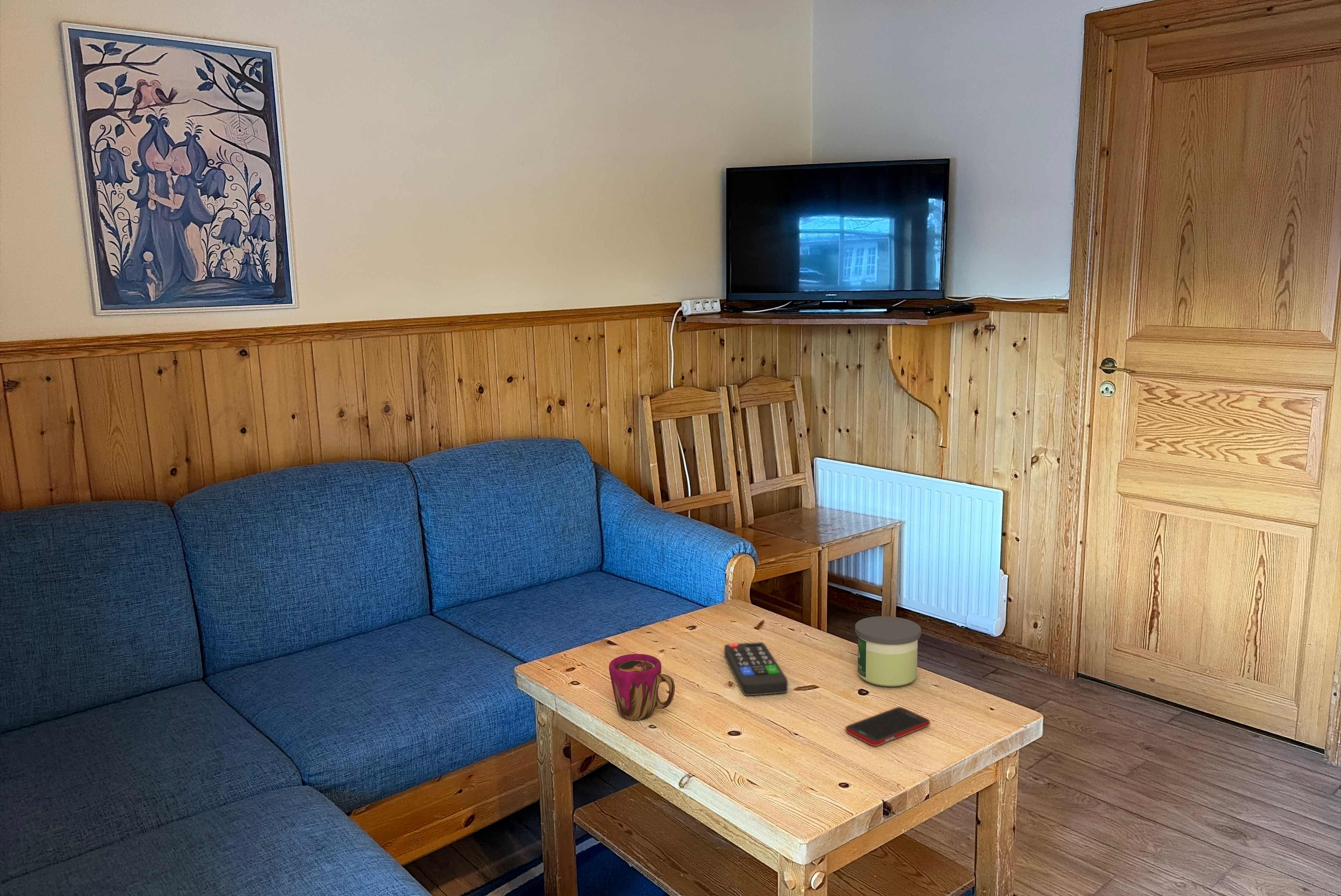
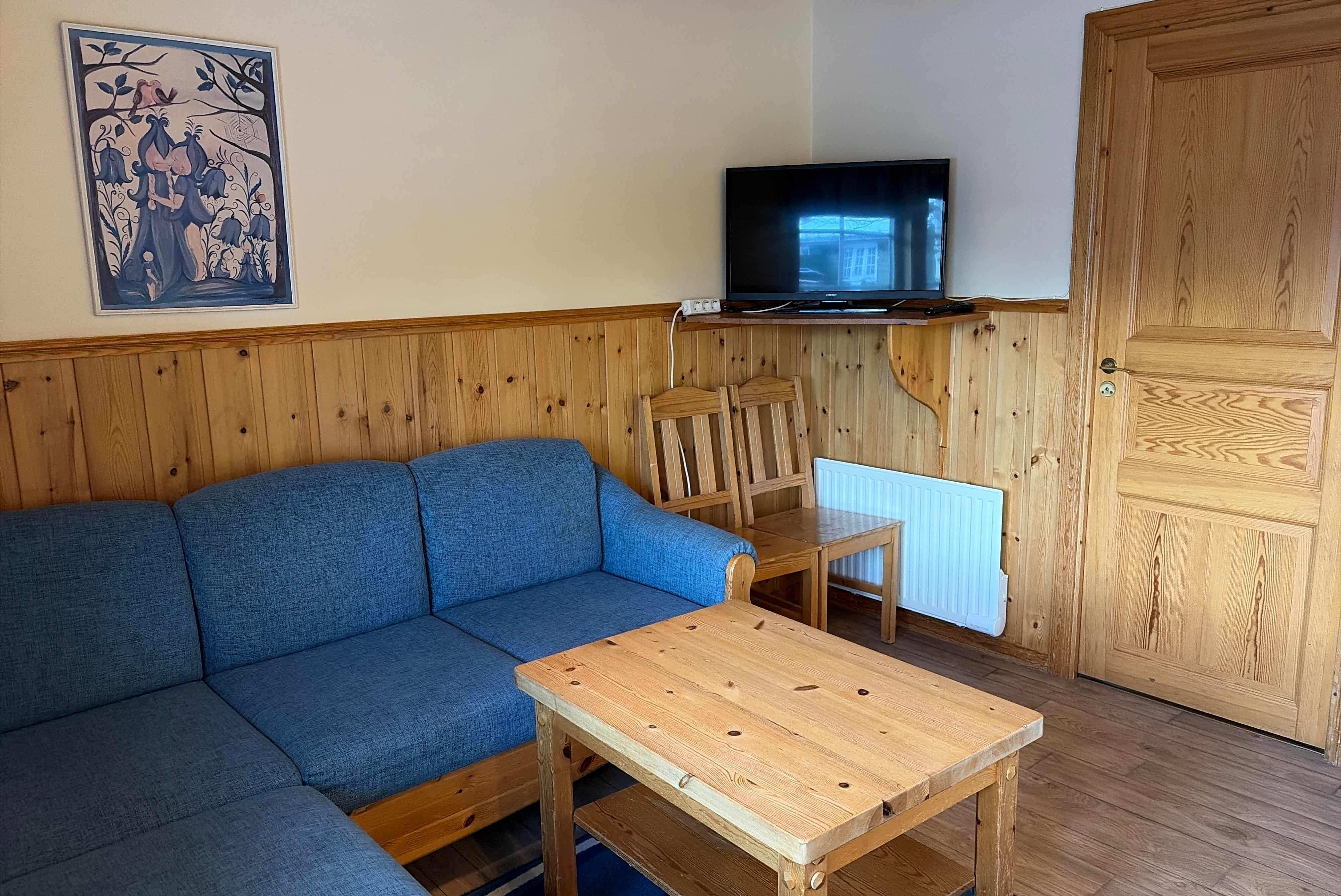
- remote control (754, 667)
- cell phone (888, 726)
- cup (642, 689)
- candle (887, 652)
